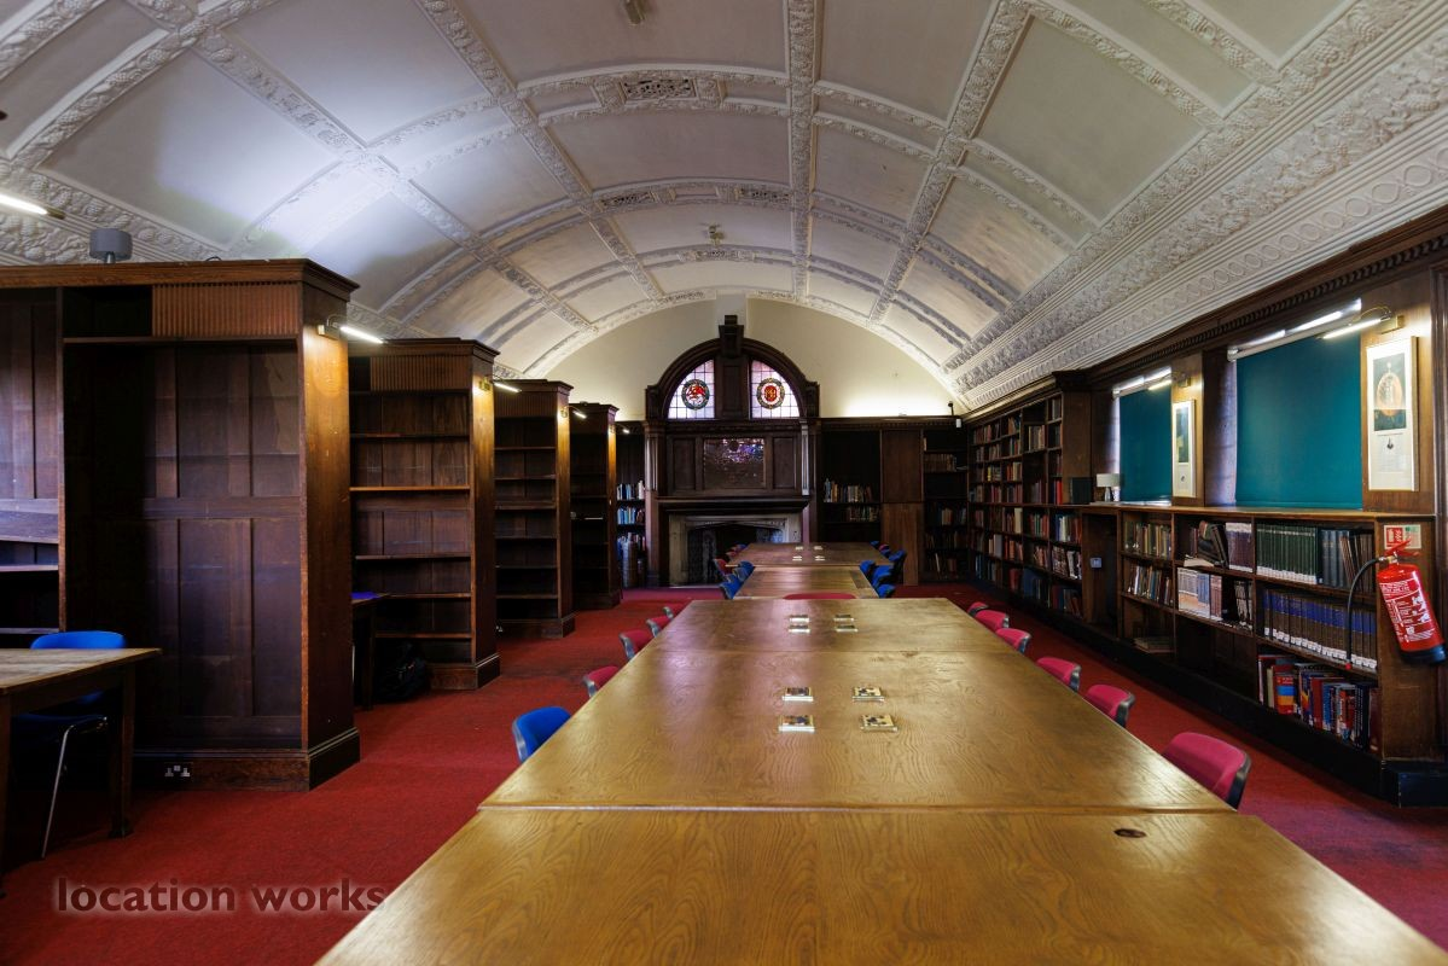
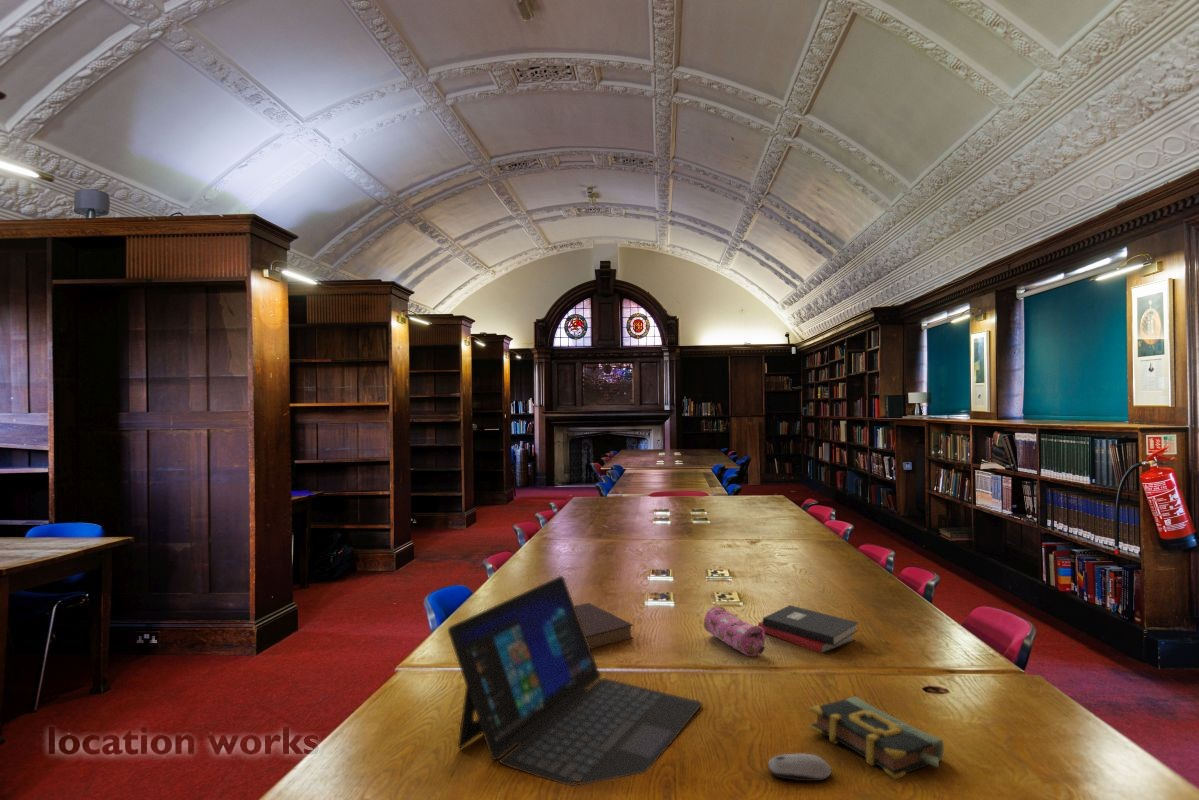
+ book (881, 736)
+ pencil case (733, 629)
+ computer mouse (799, 764)
+ book (584, 626)
+ hardback book (809, 628)
+ laptop (583, 667)
